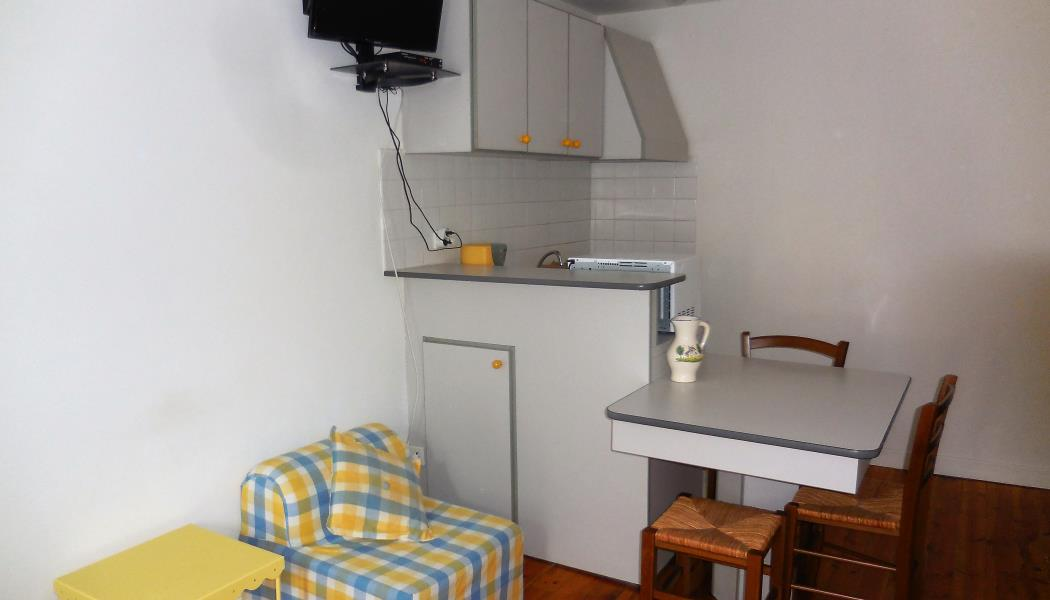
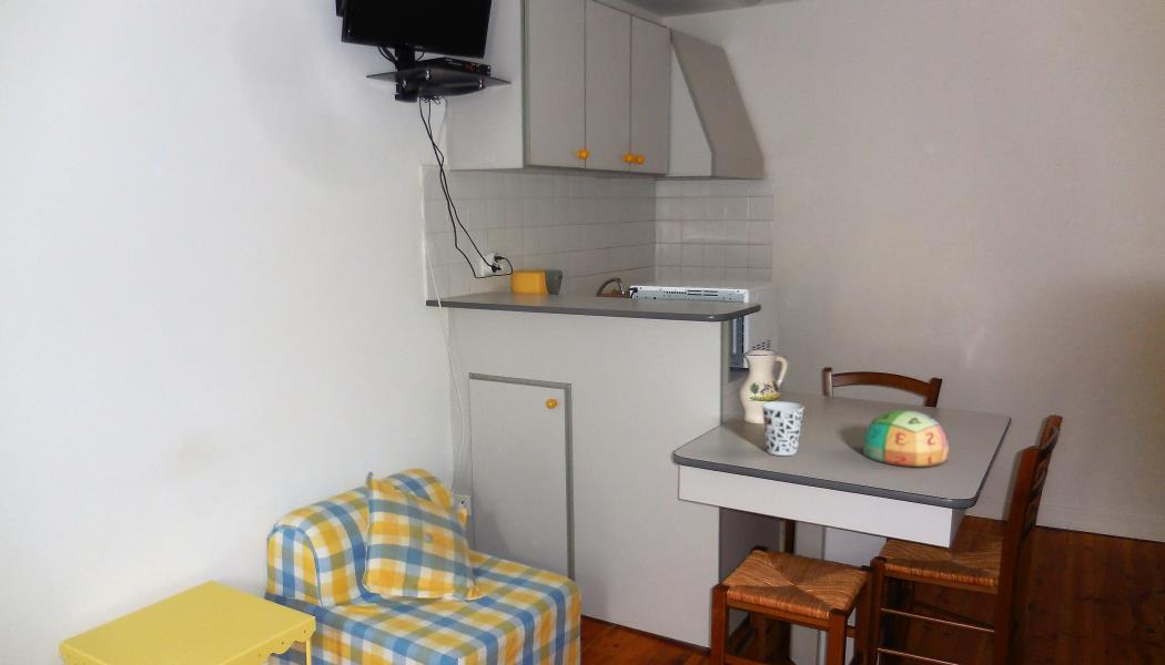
+ bowl (905, 433)
+ cup (782, 429)
